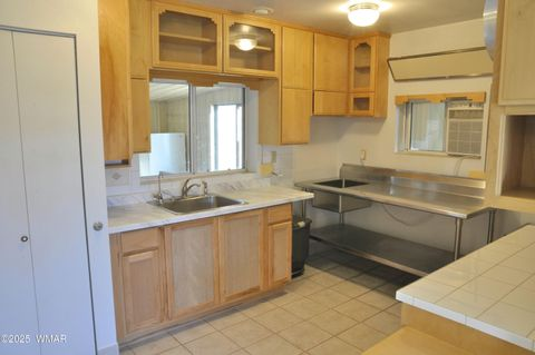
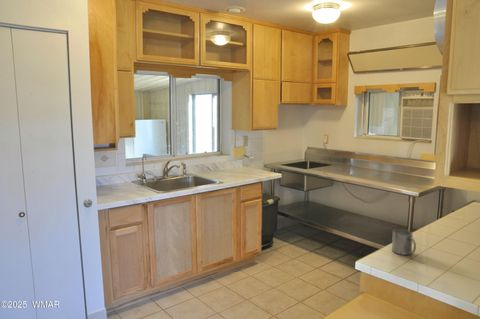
+ mug (405, 243)
